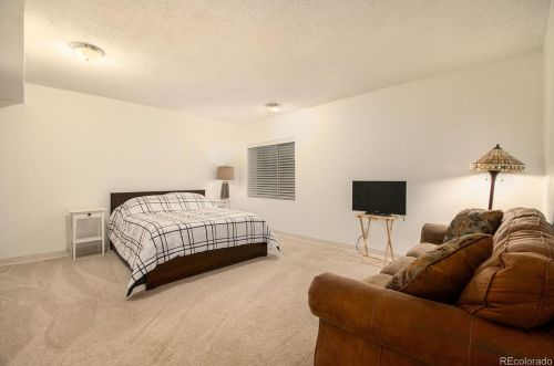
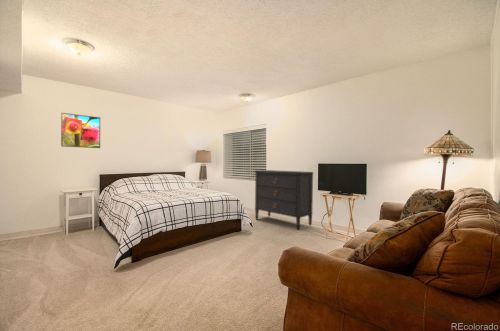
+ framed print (81, 131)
+ dresser (282, 196)
